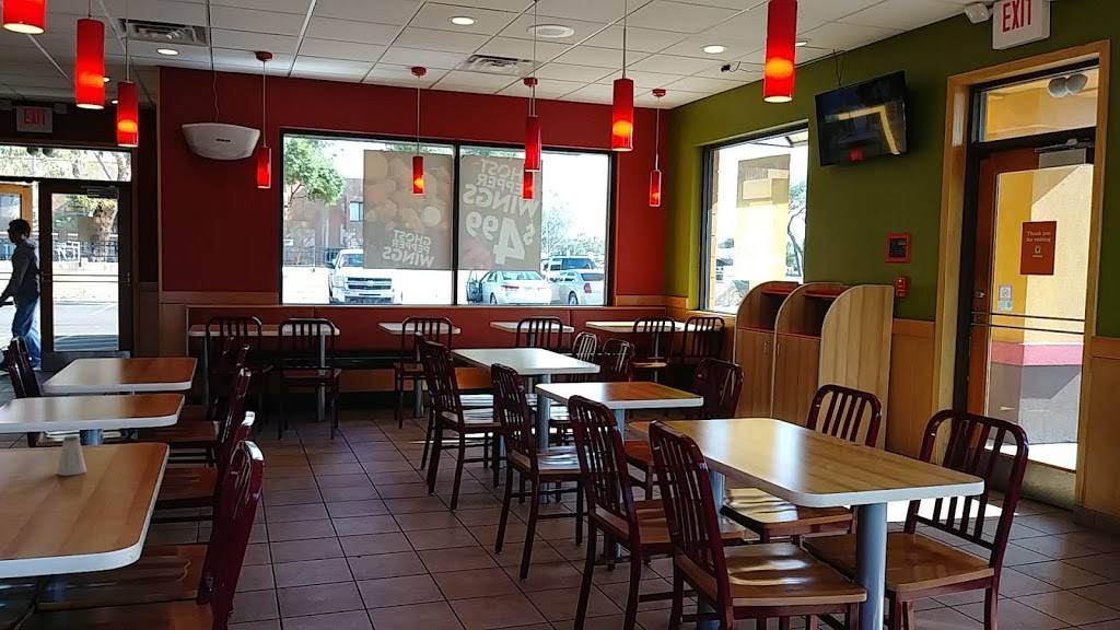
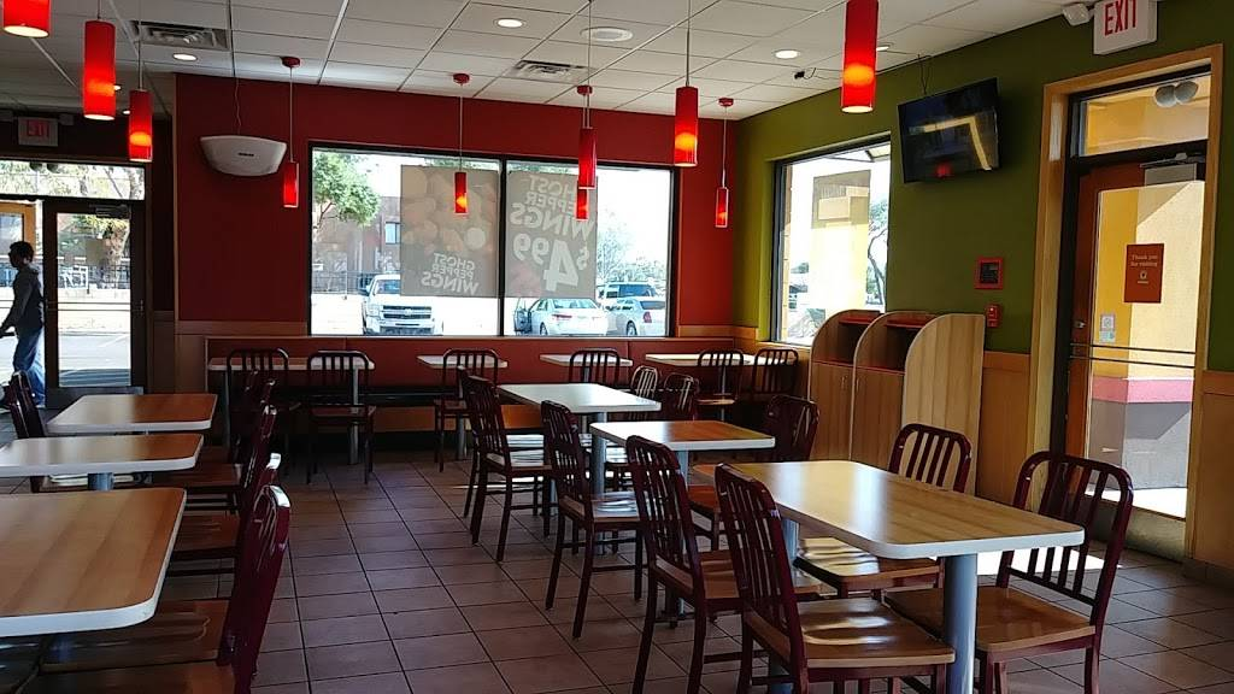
- saltshaker (71, 454)
